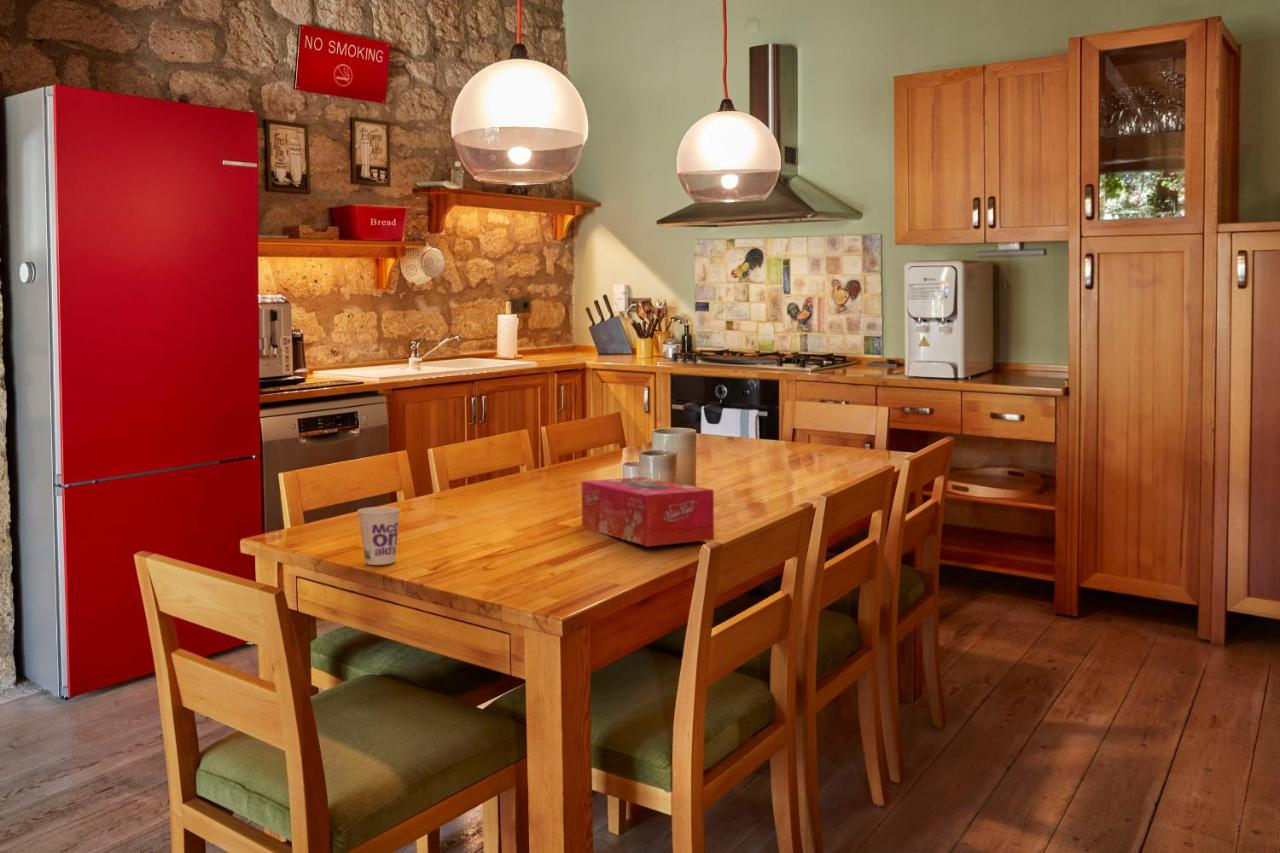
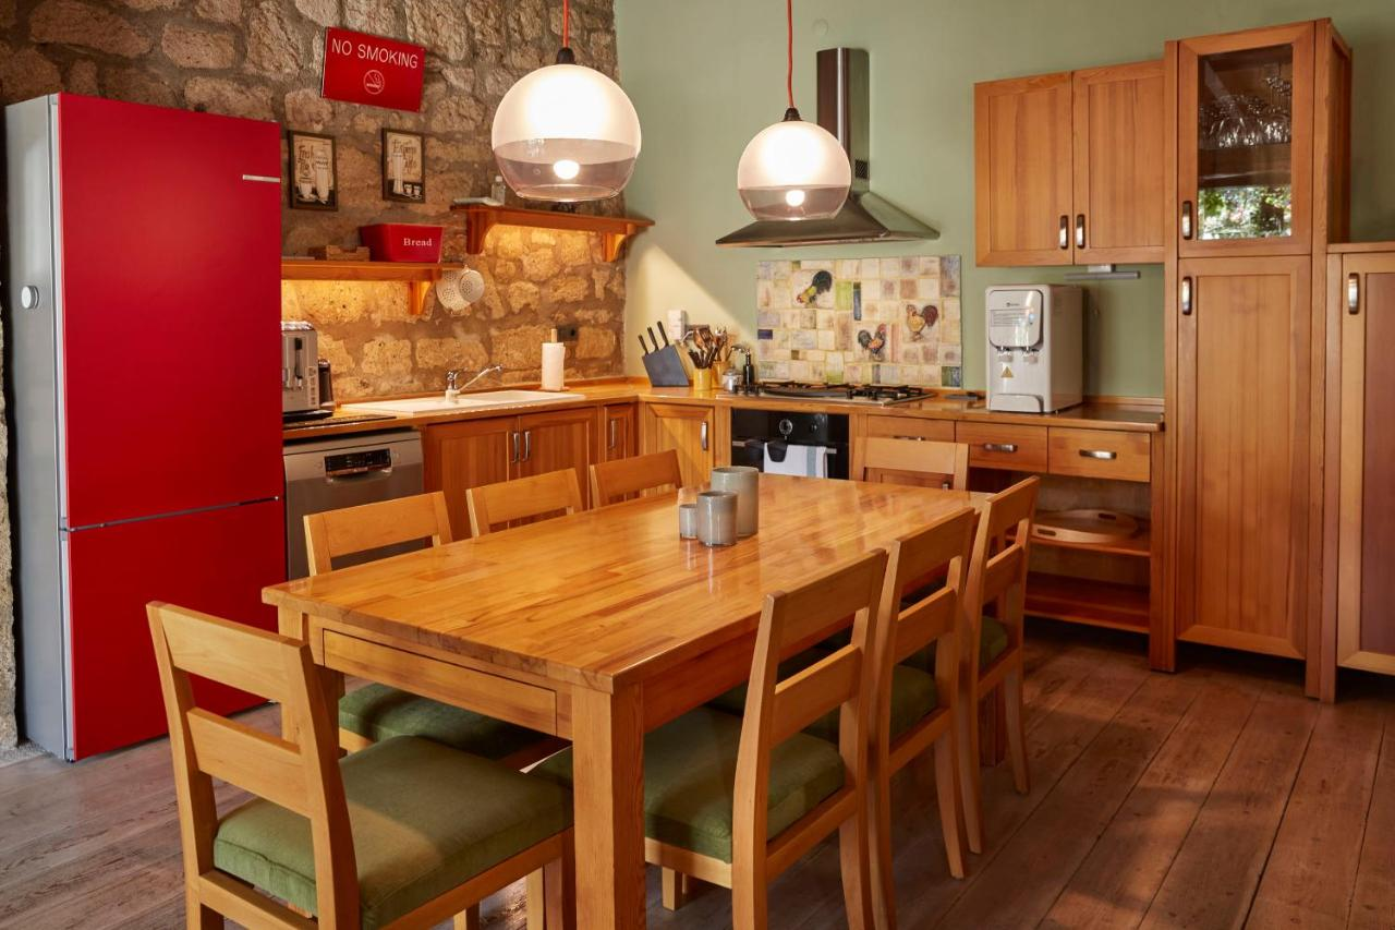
- cup (379, 535)
- tissue box (645, 509)
